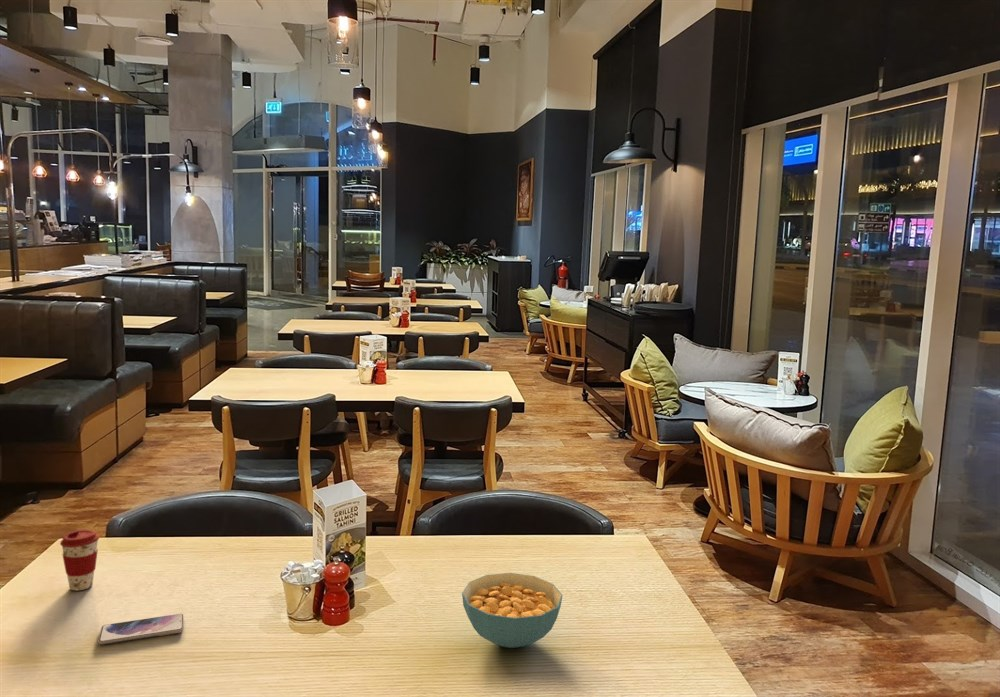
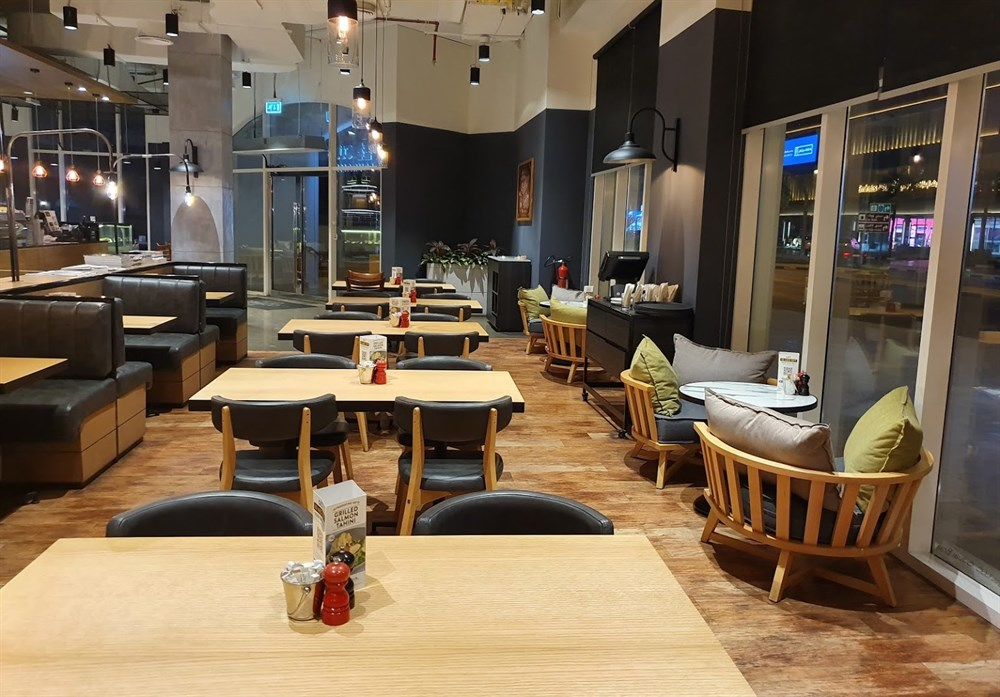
- smartphone (142, 628)
- cereal bowl (511, 617)
- coffee cup (80, 560)
